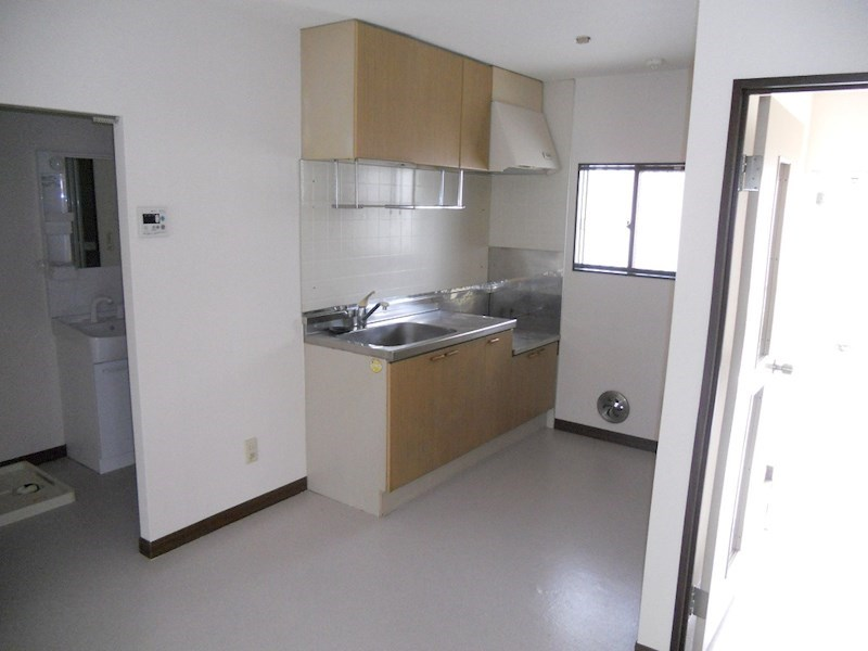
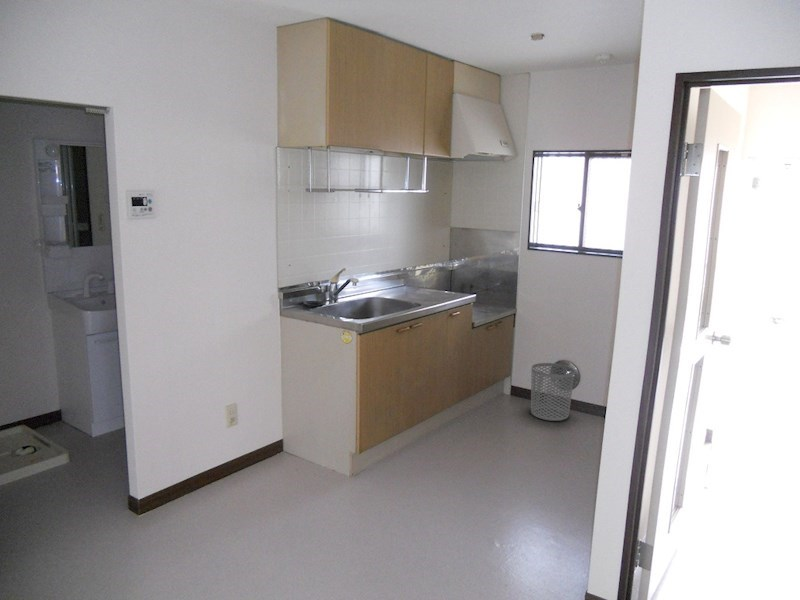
+ waste bin (550, 391)
